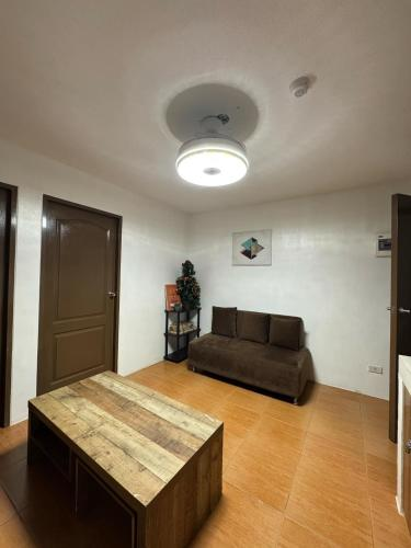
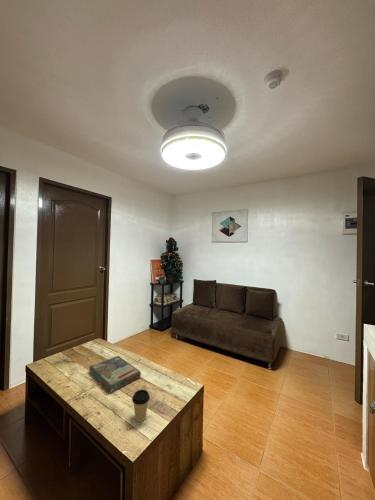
+ coffee cup (140, 405)
+ board game (114, 371)
